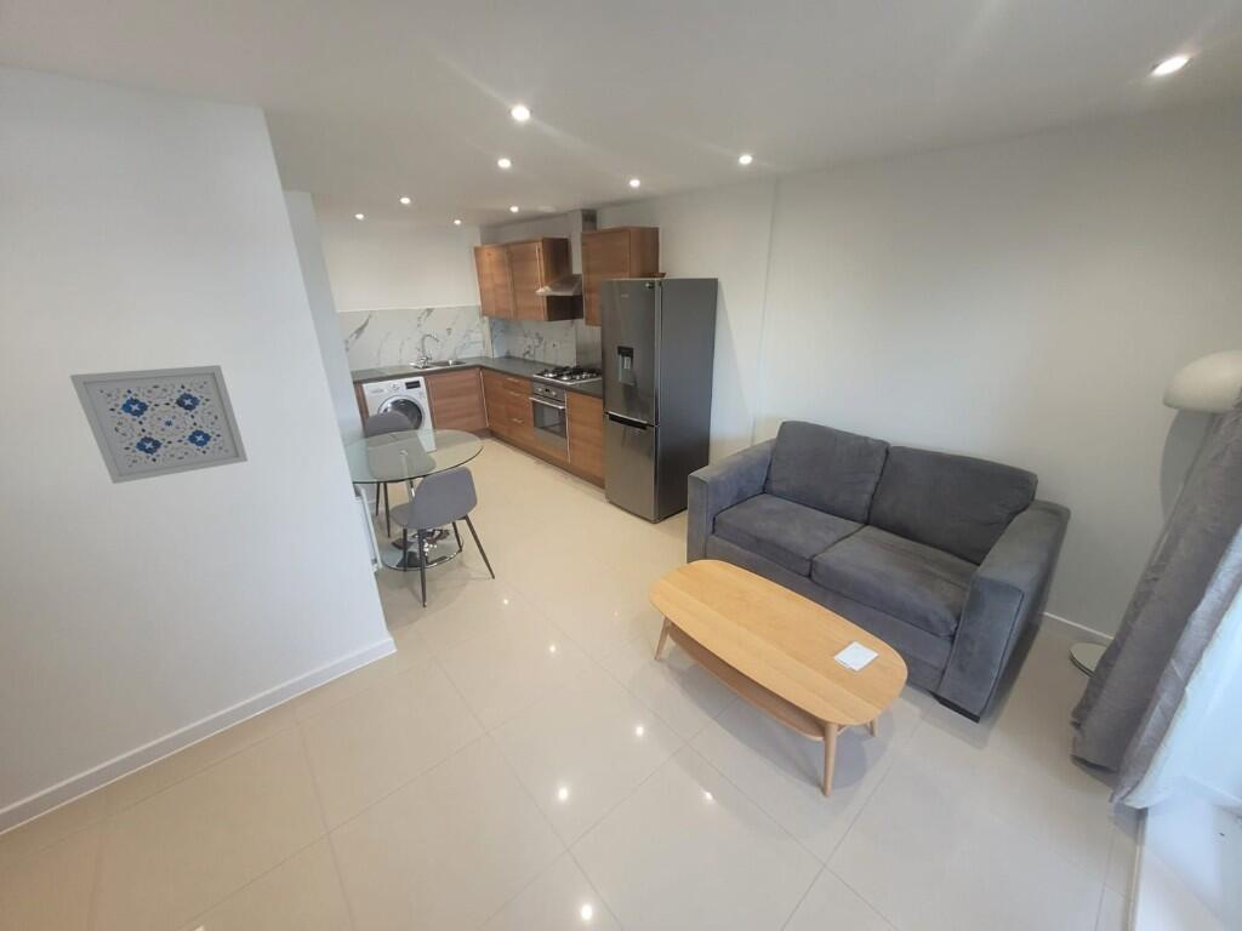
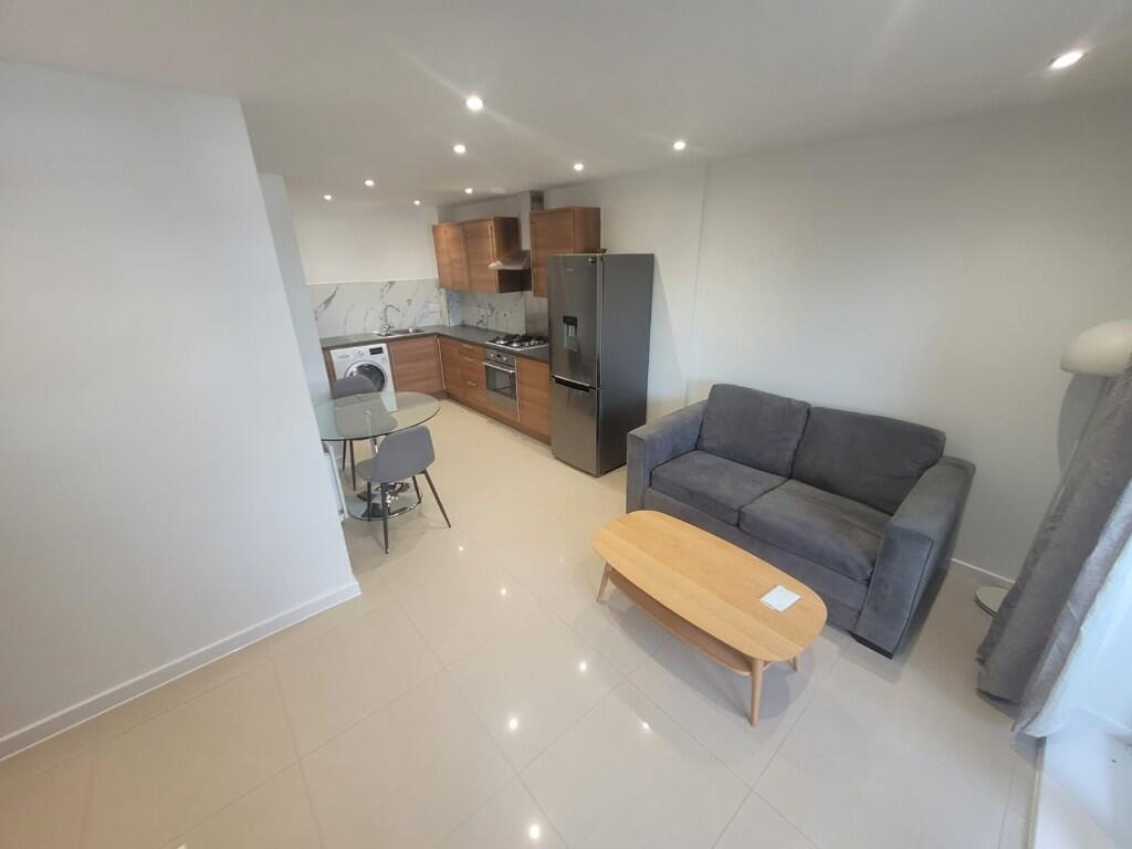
- wall art (169, 422)
